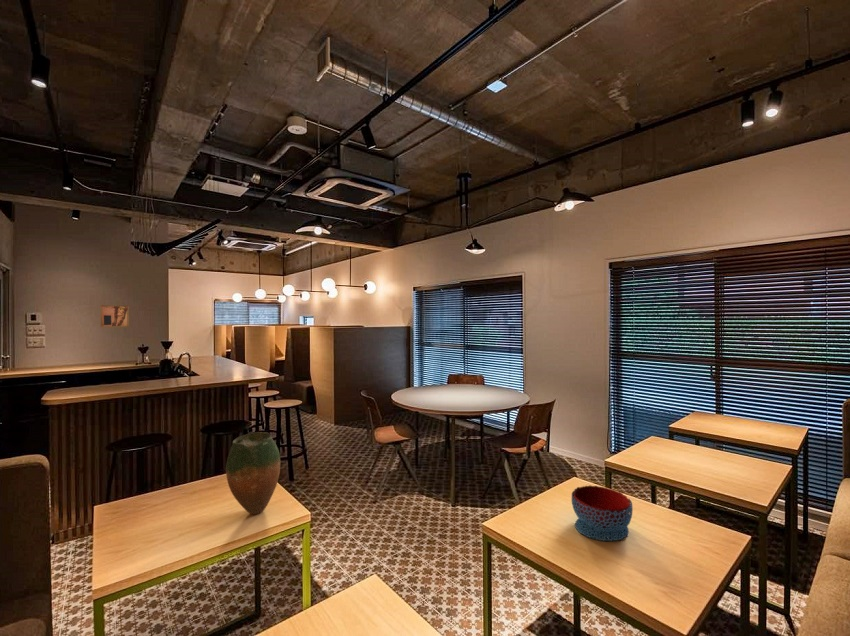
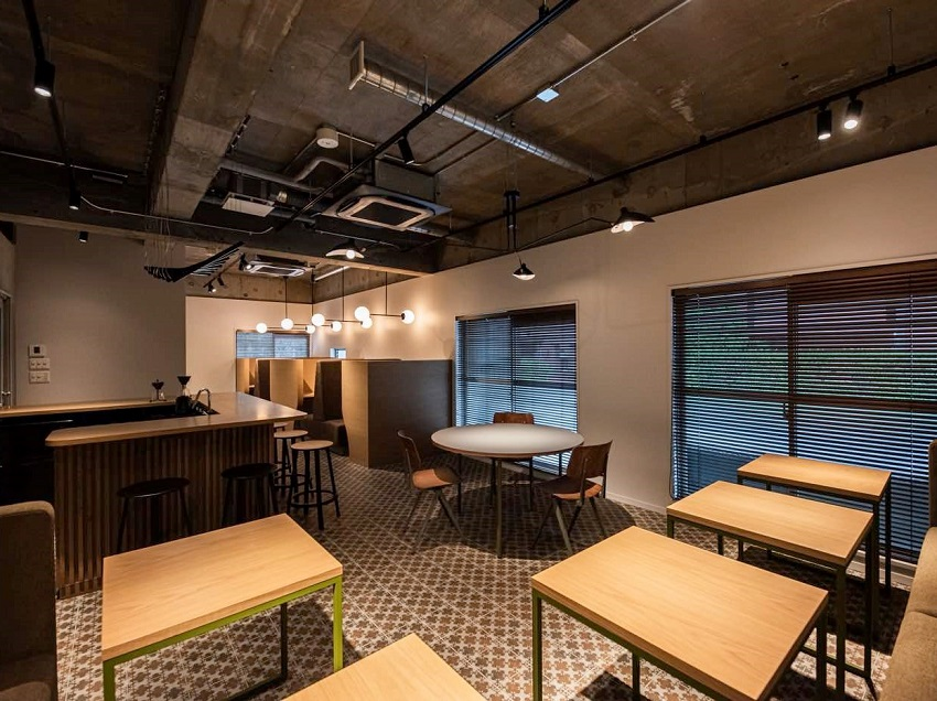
- vase (254, 474)
- wall art (114, 316)
- bowl (601, 512)
